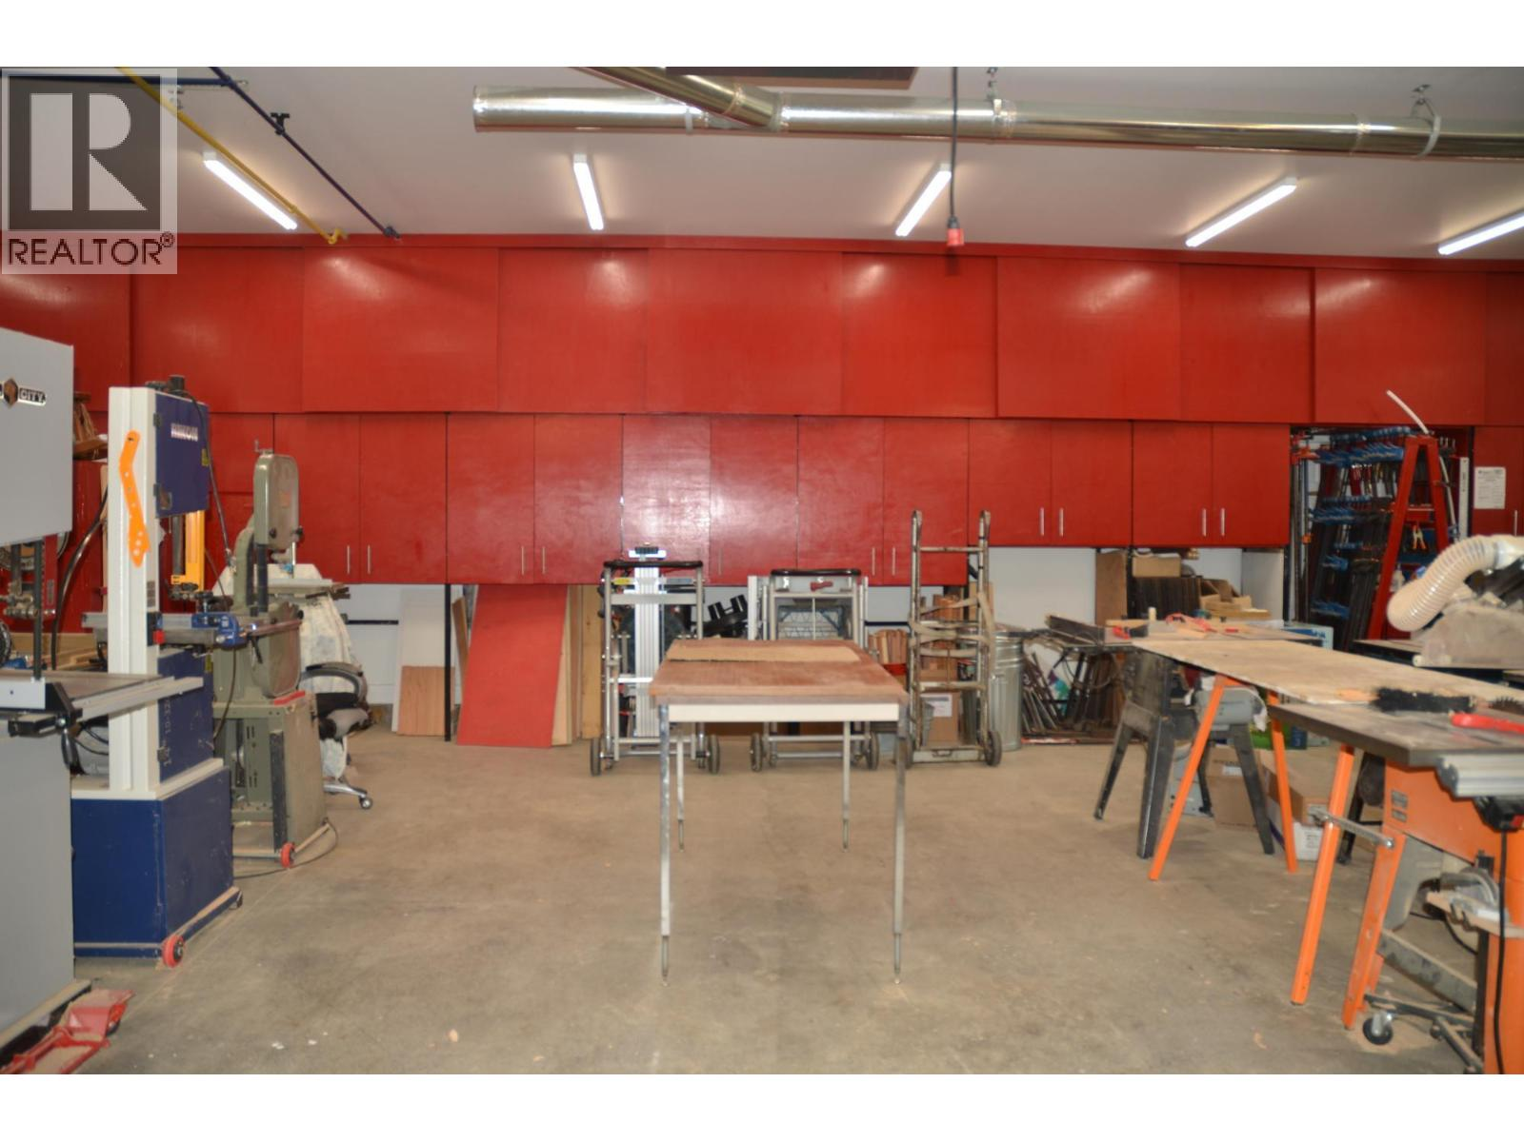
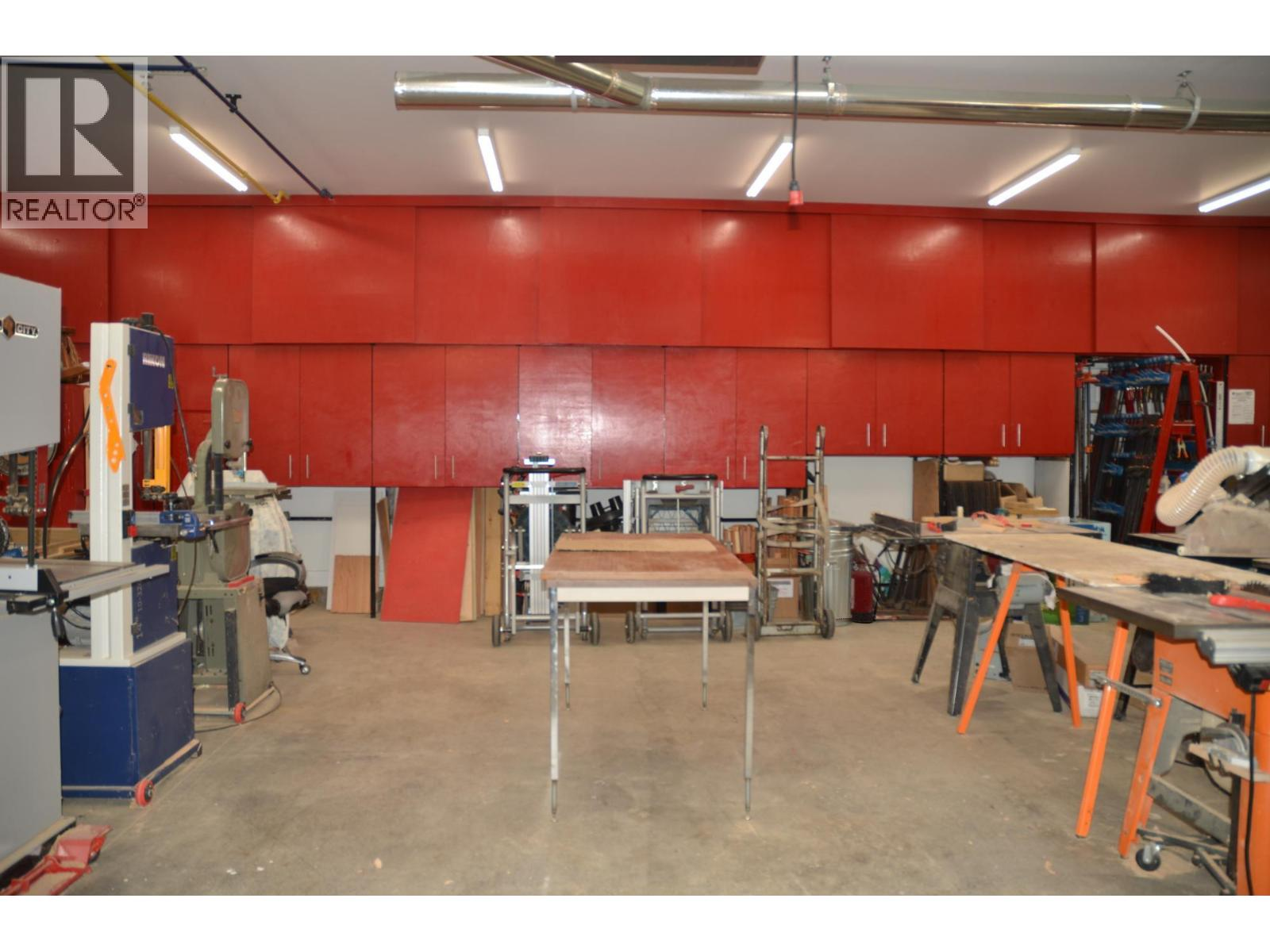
+ fire extinguisher (864, 589)
